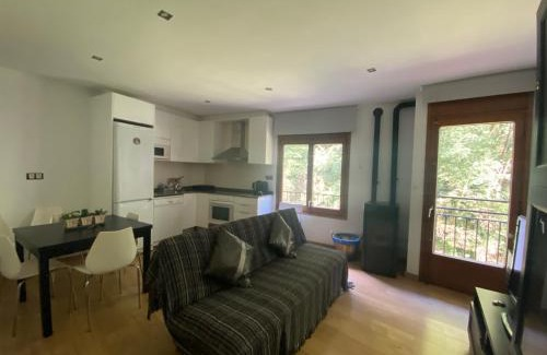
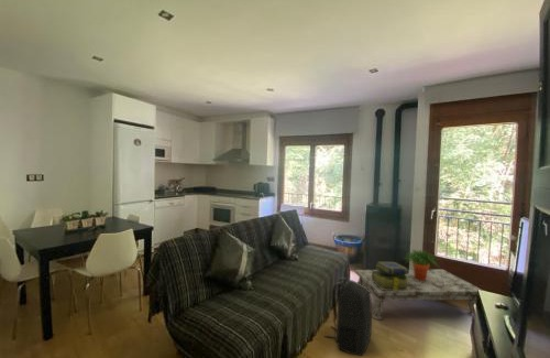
+ potted plant (420, 263)
+ backpack (349, 308)
+ stack of books (389, 274)
+ coffee table (415, 292)
